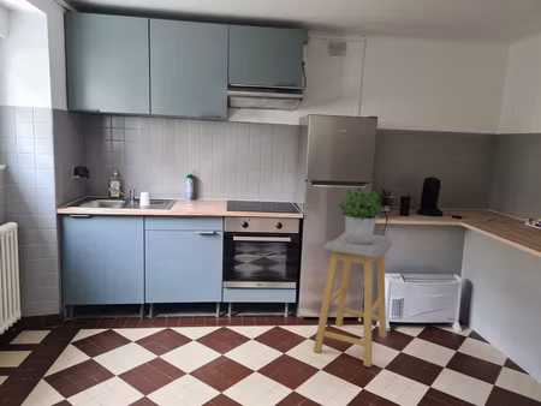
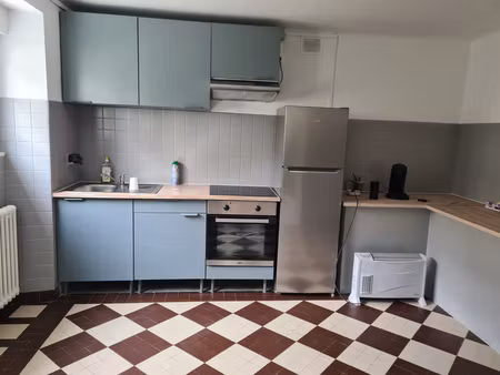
- potted plant (359, 213)
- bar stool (346, 291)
